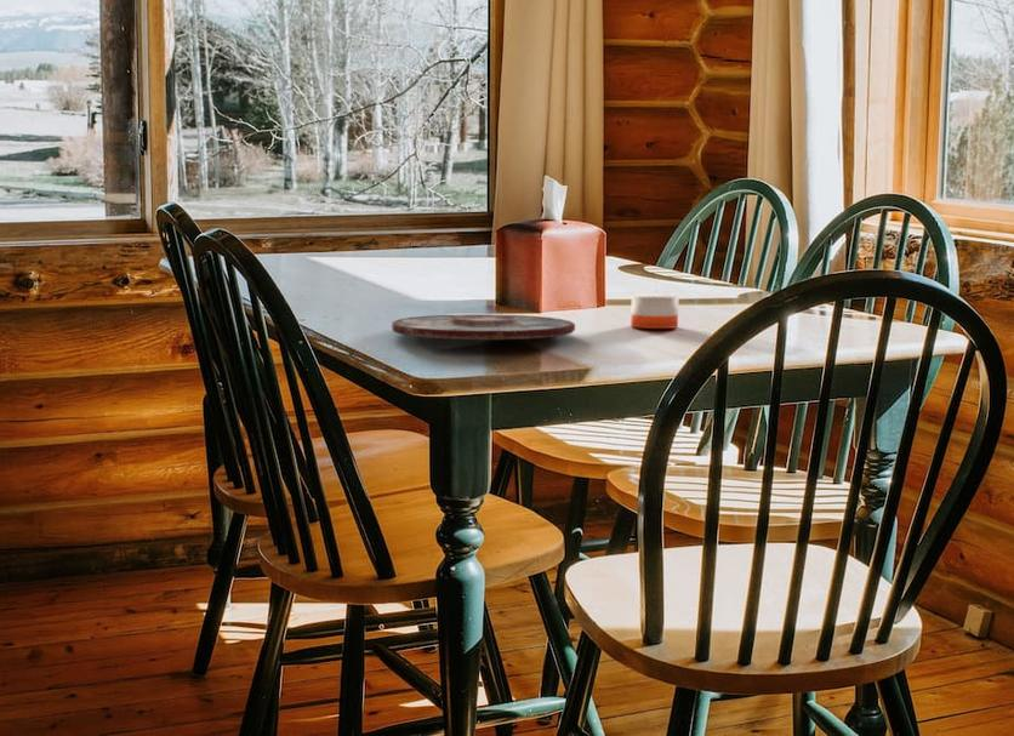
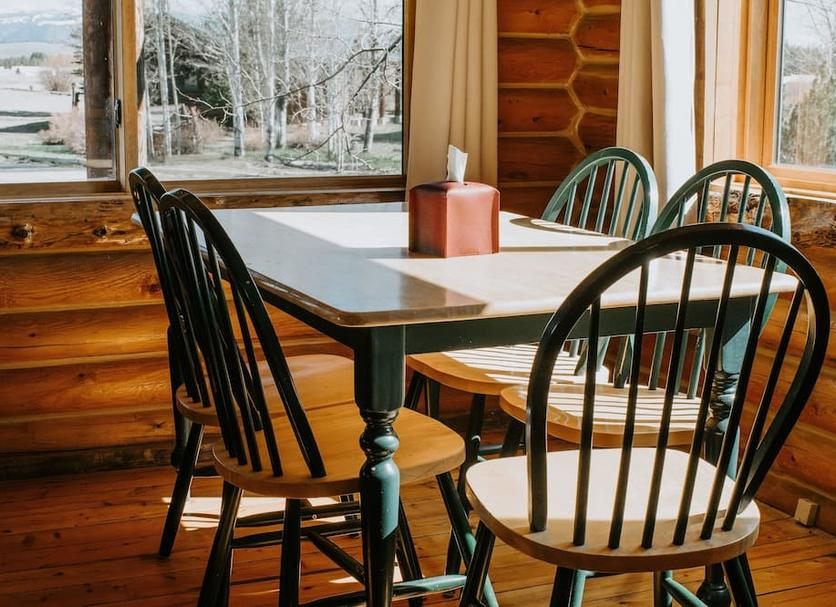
- candle (655, 295)
- plate (483, 326)
